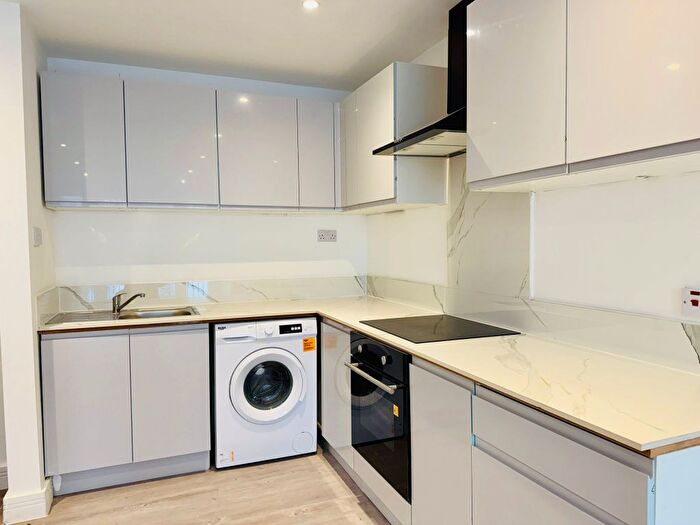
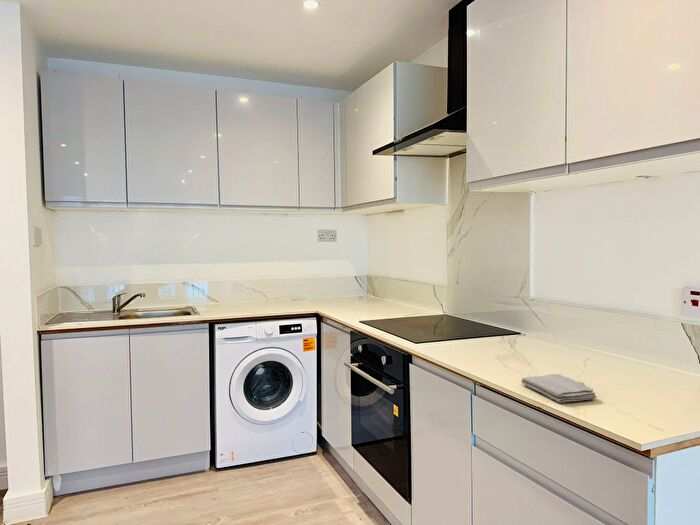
+ washcloth (557, 386)
